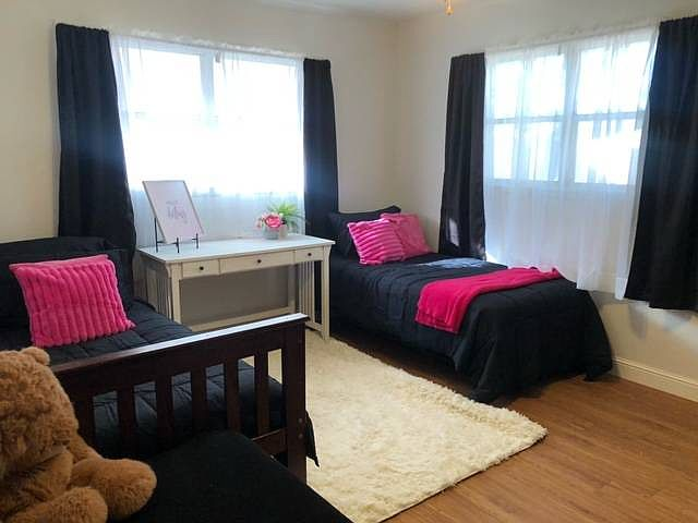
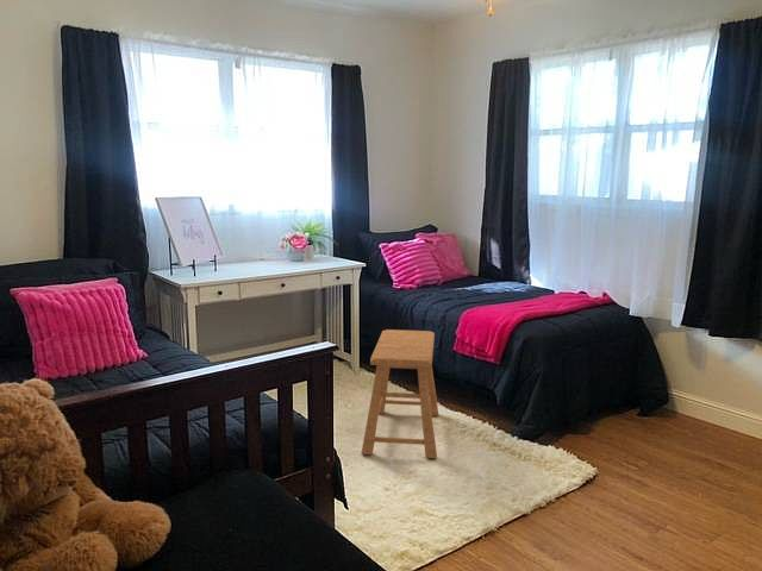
+ stool (402, 393)
